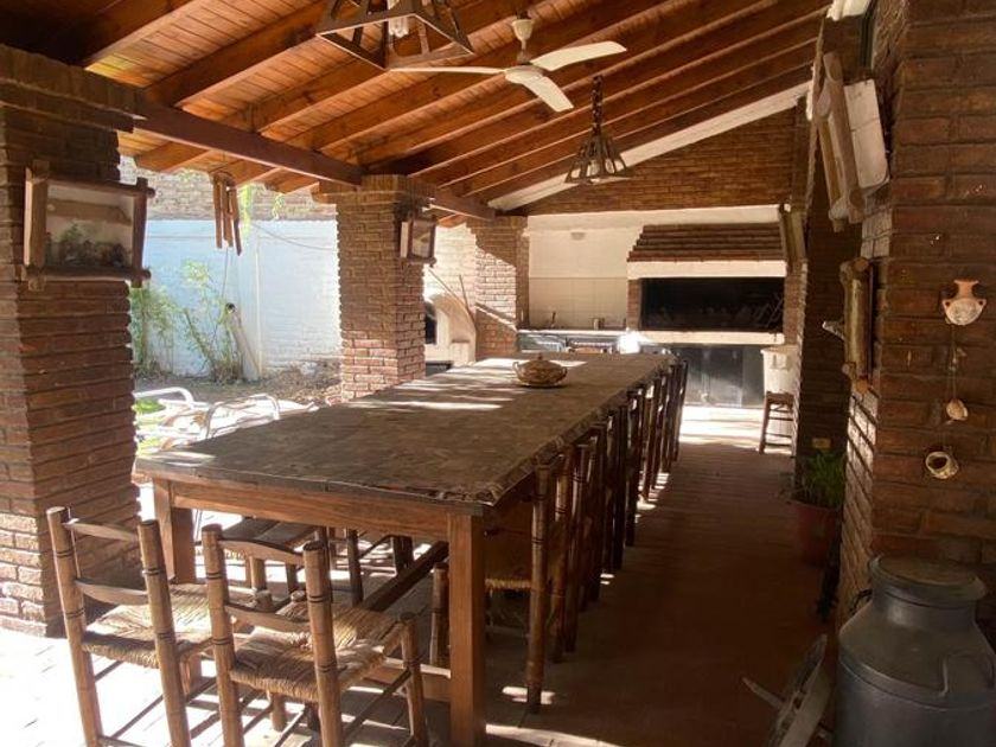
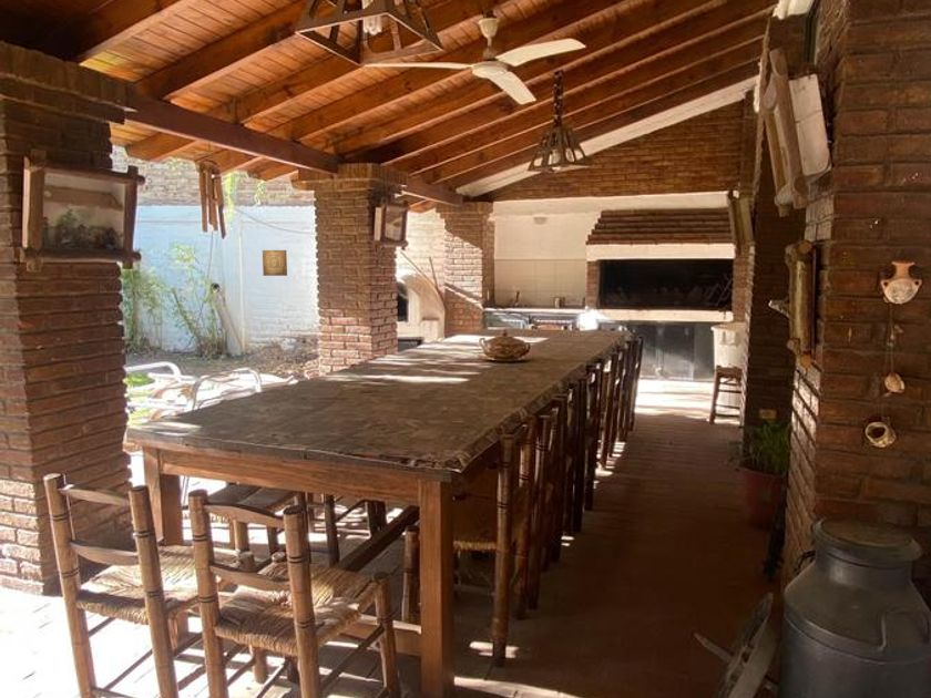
+ wall art (274, 263)
